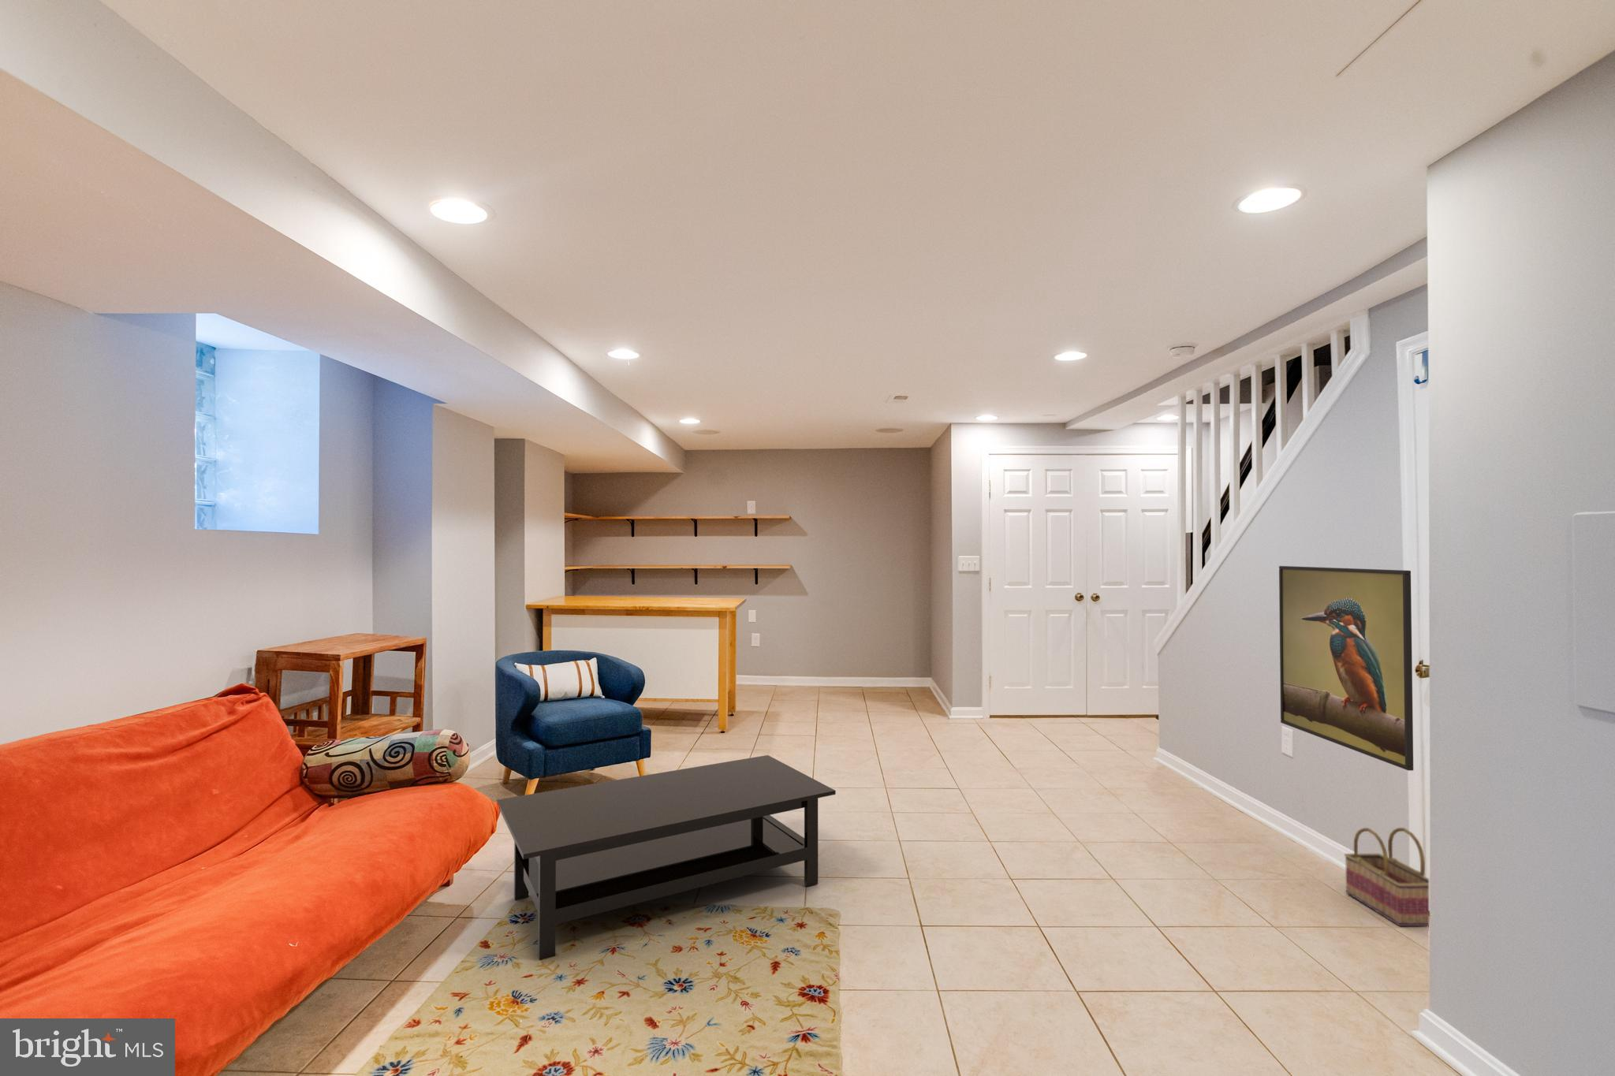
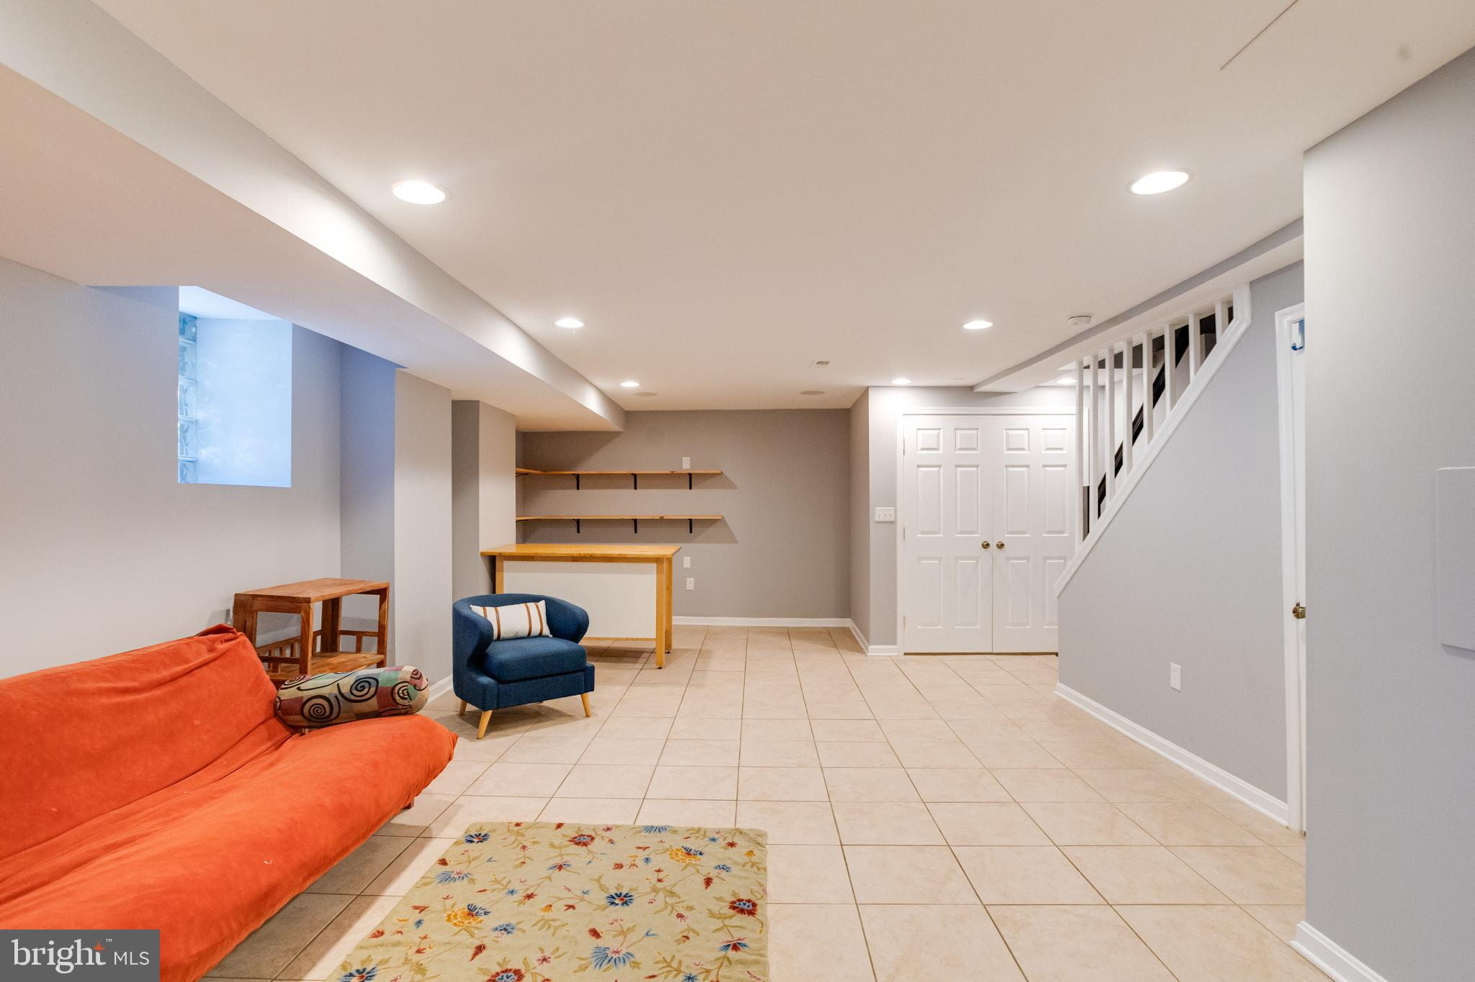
- basket (1389, 868)
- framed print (1338, 654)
- coffee table (669, 843)
